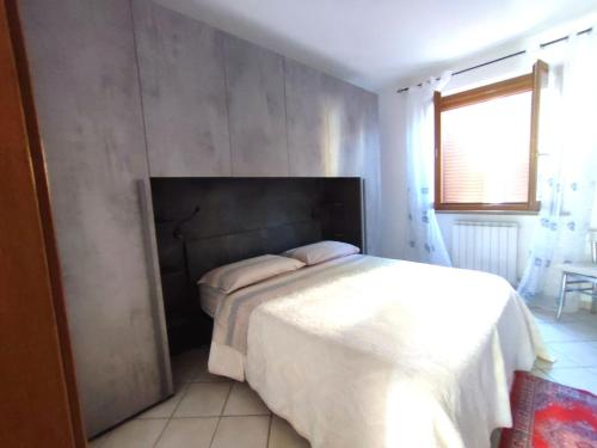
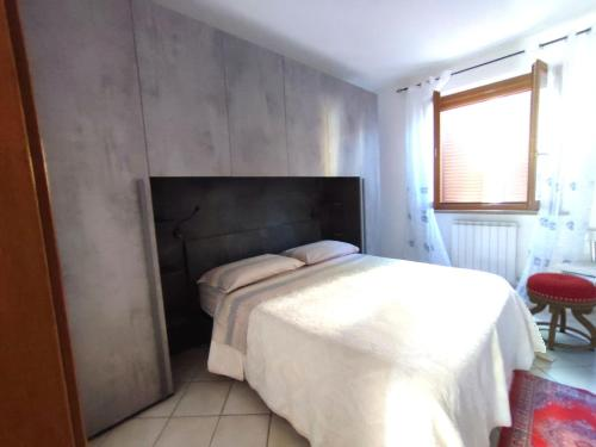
+ stool (558, 309)
